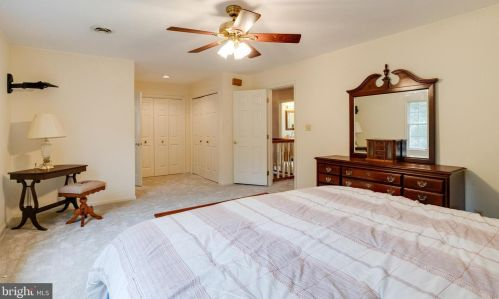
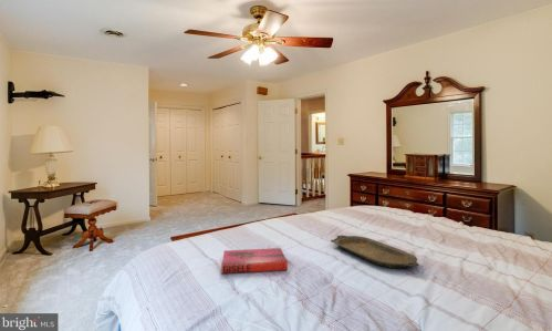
+ serving tray (371, 250)
+ hardback book (253, 259)
